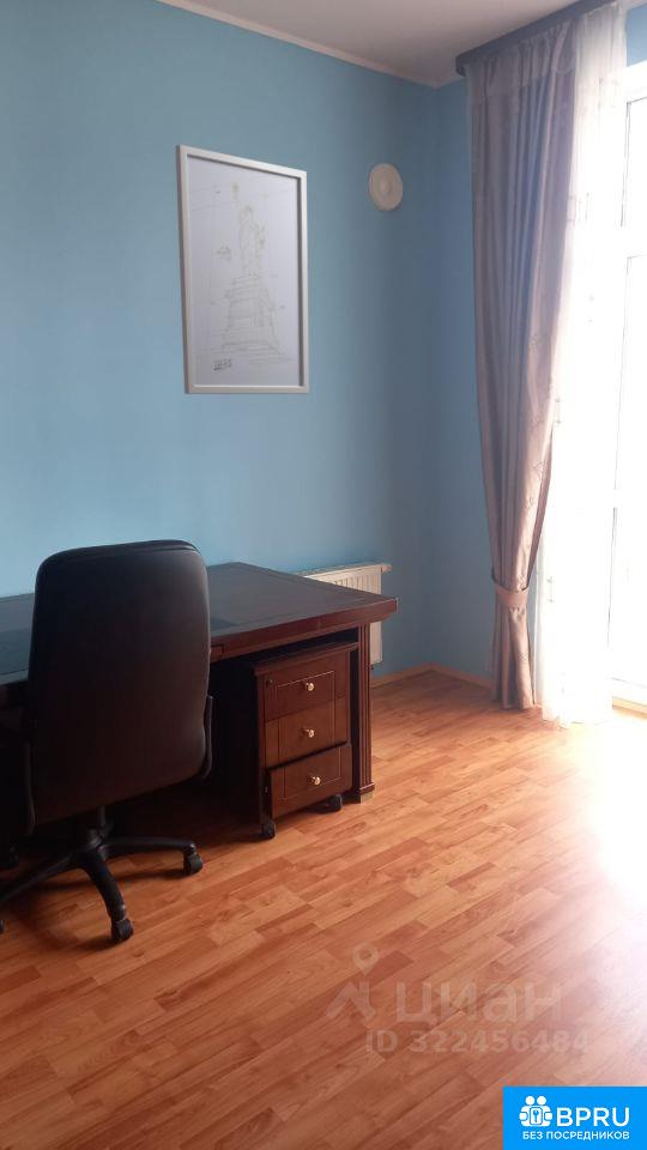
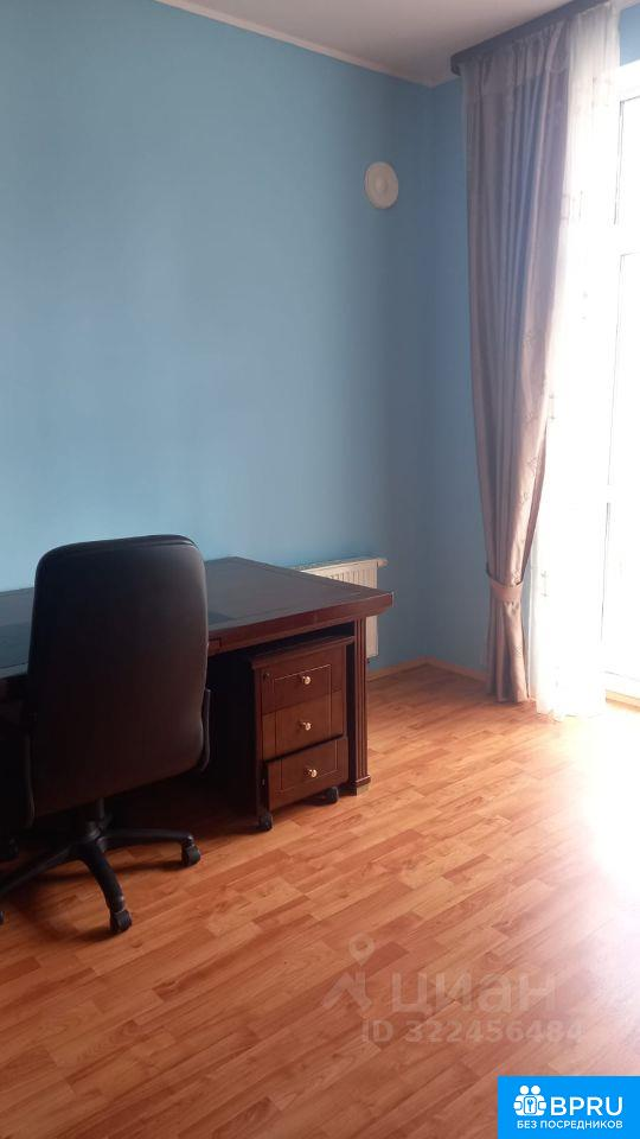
- wall art (247, 279)
